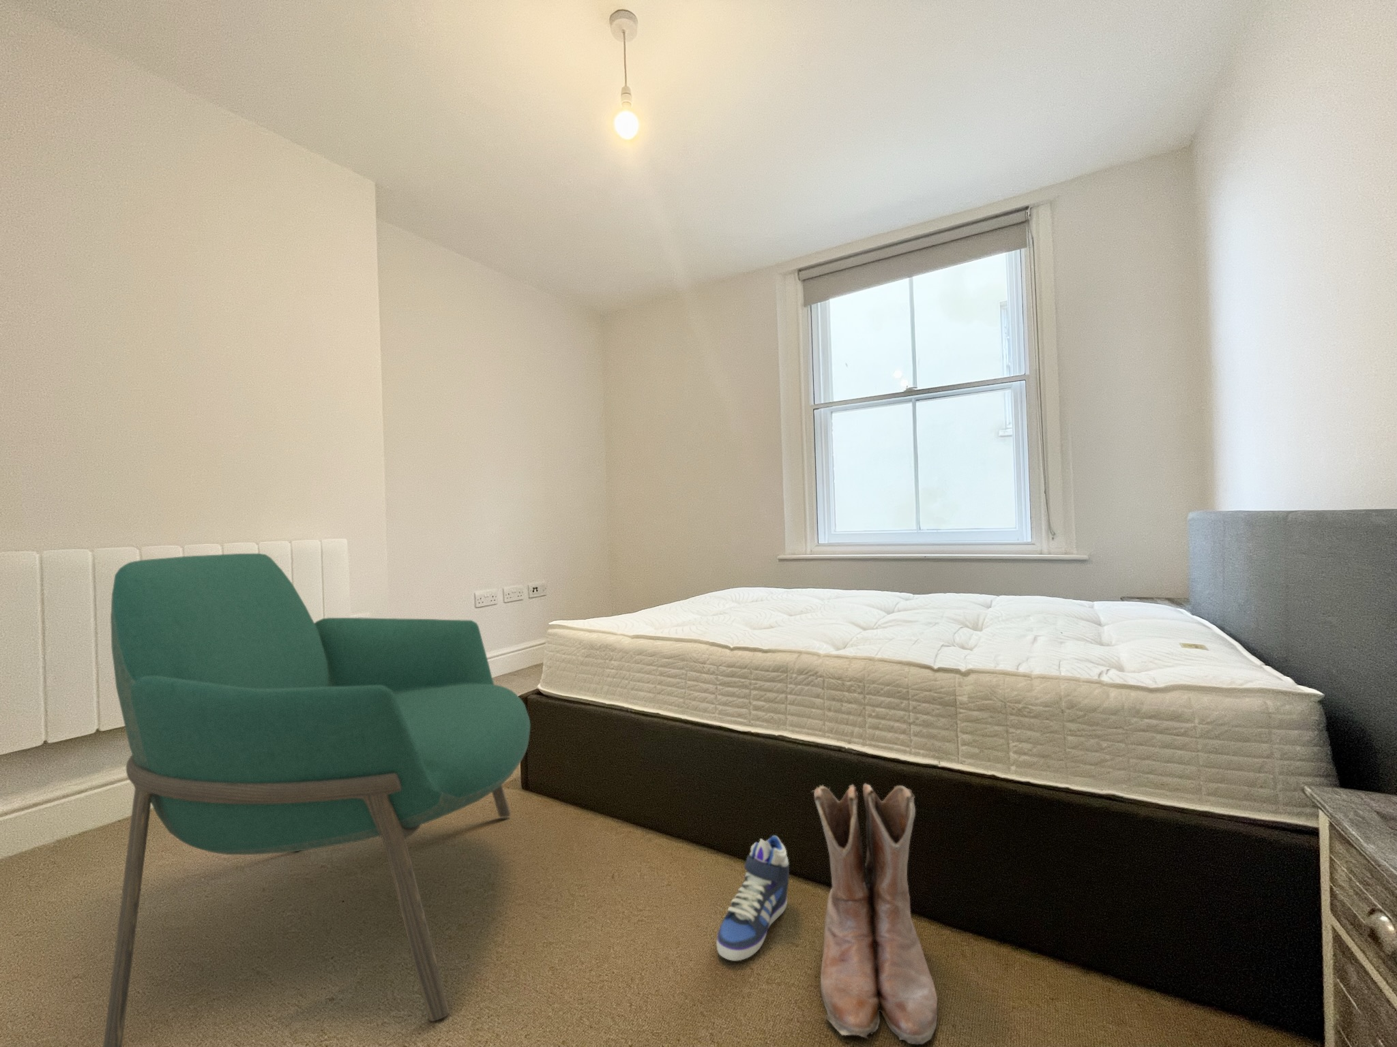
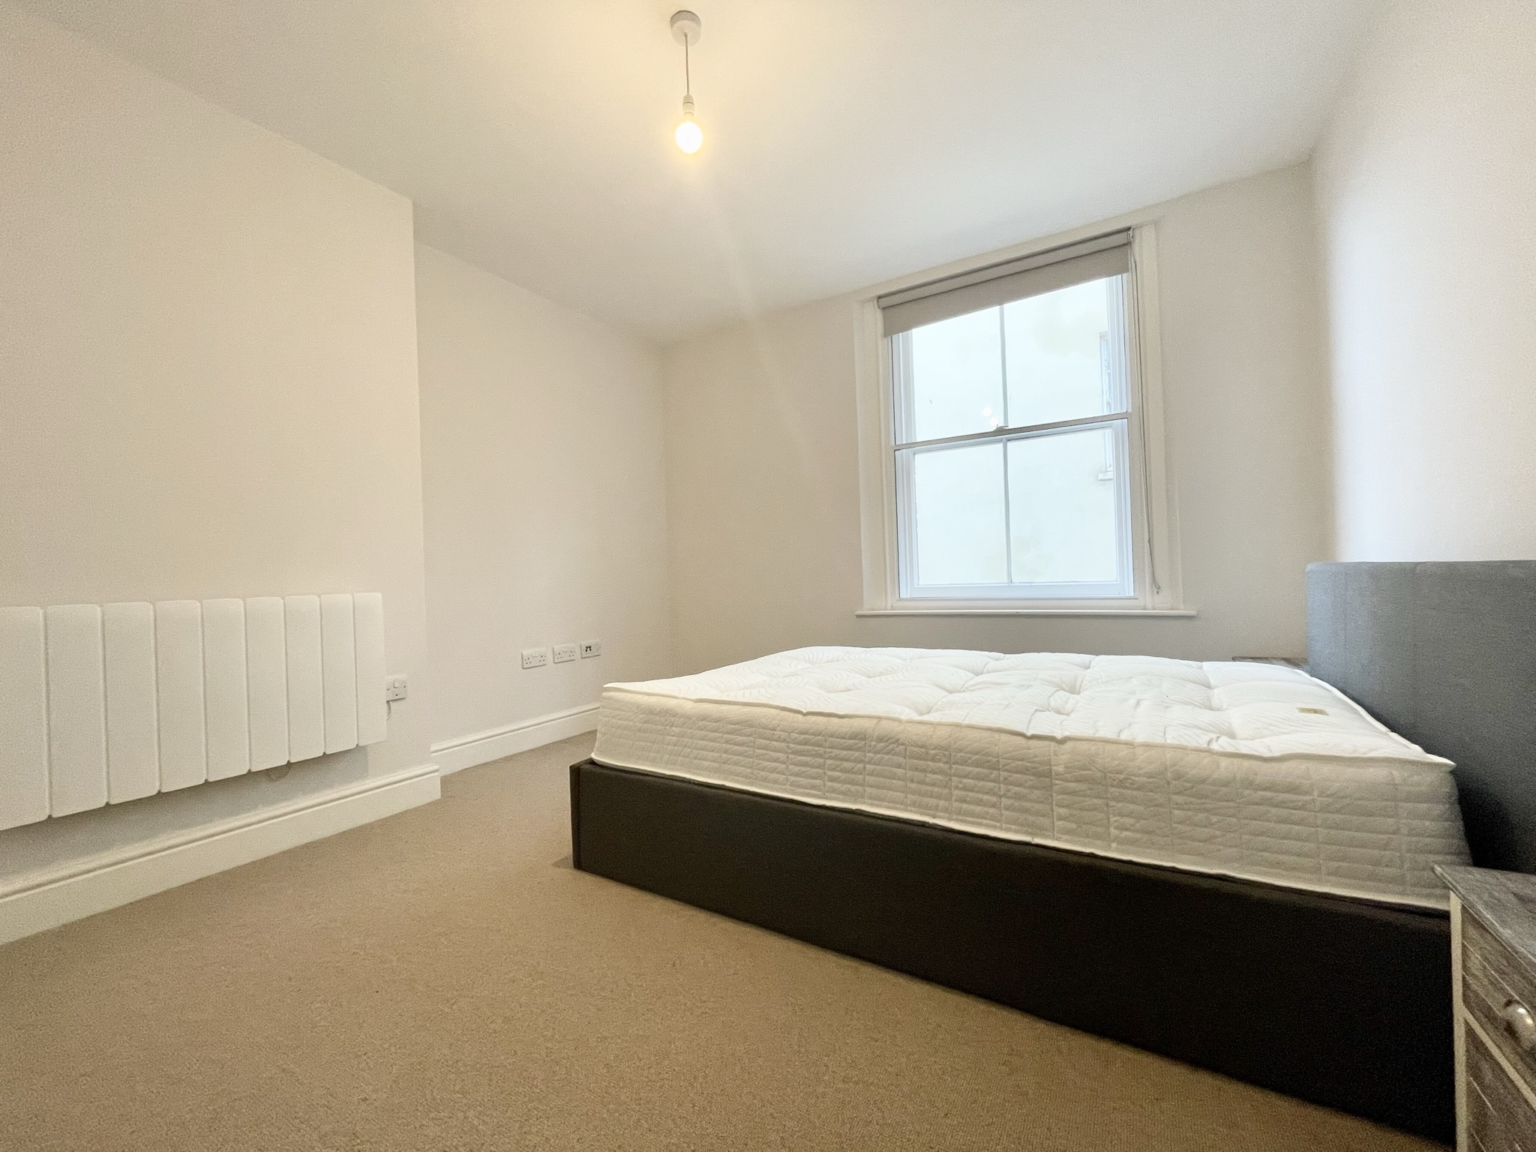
- armchair (361, 727)
- boots (872, 889)
- sneaker (751, 885)
